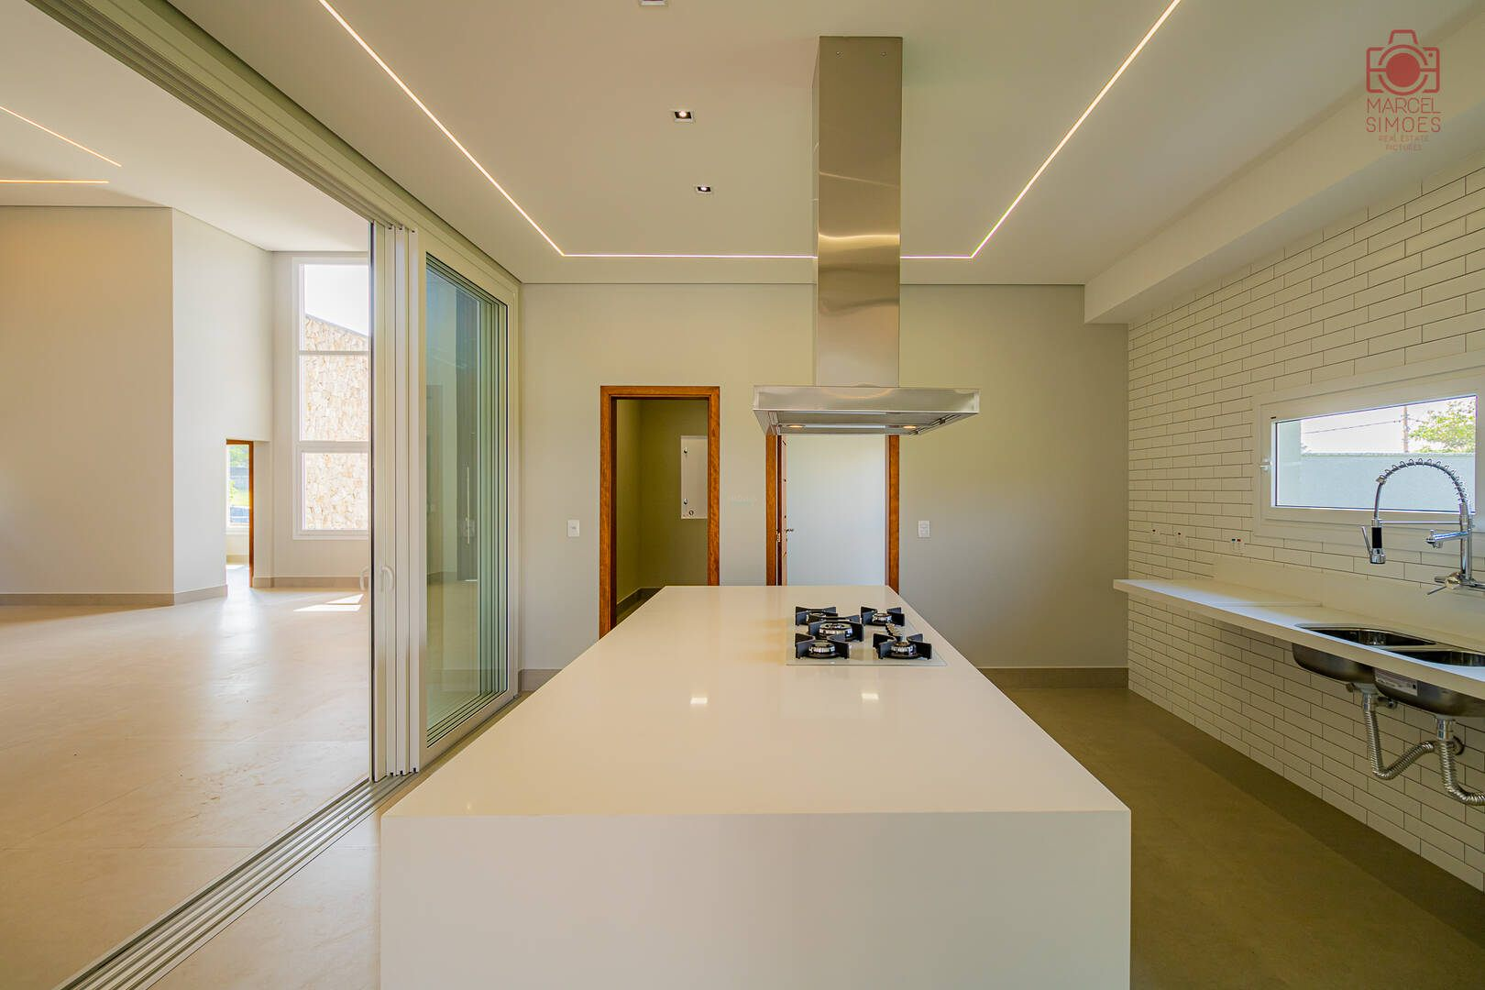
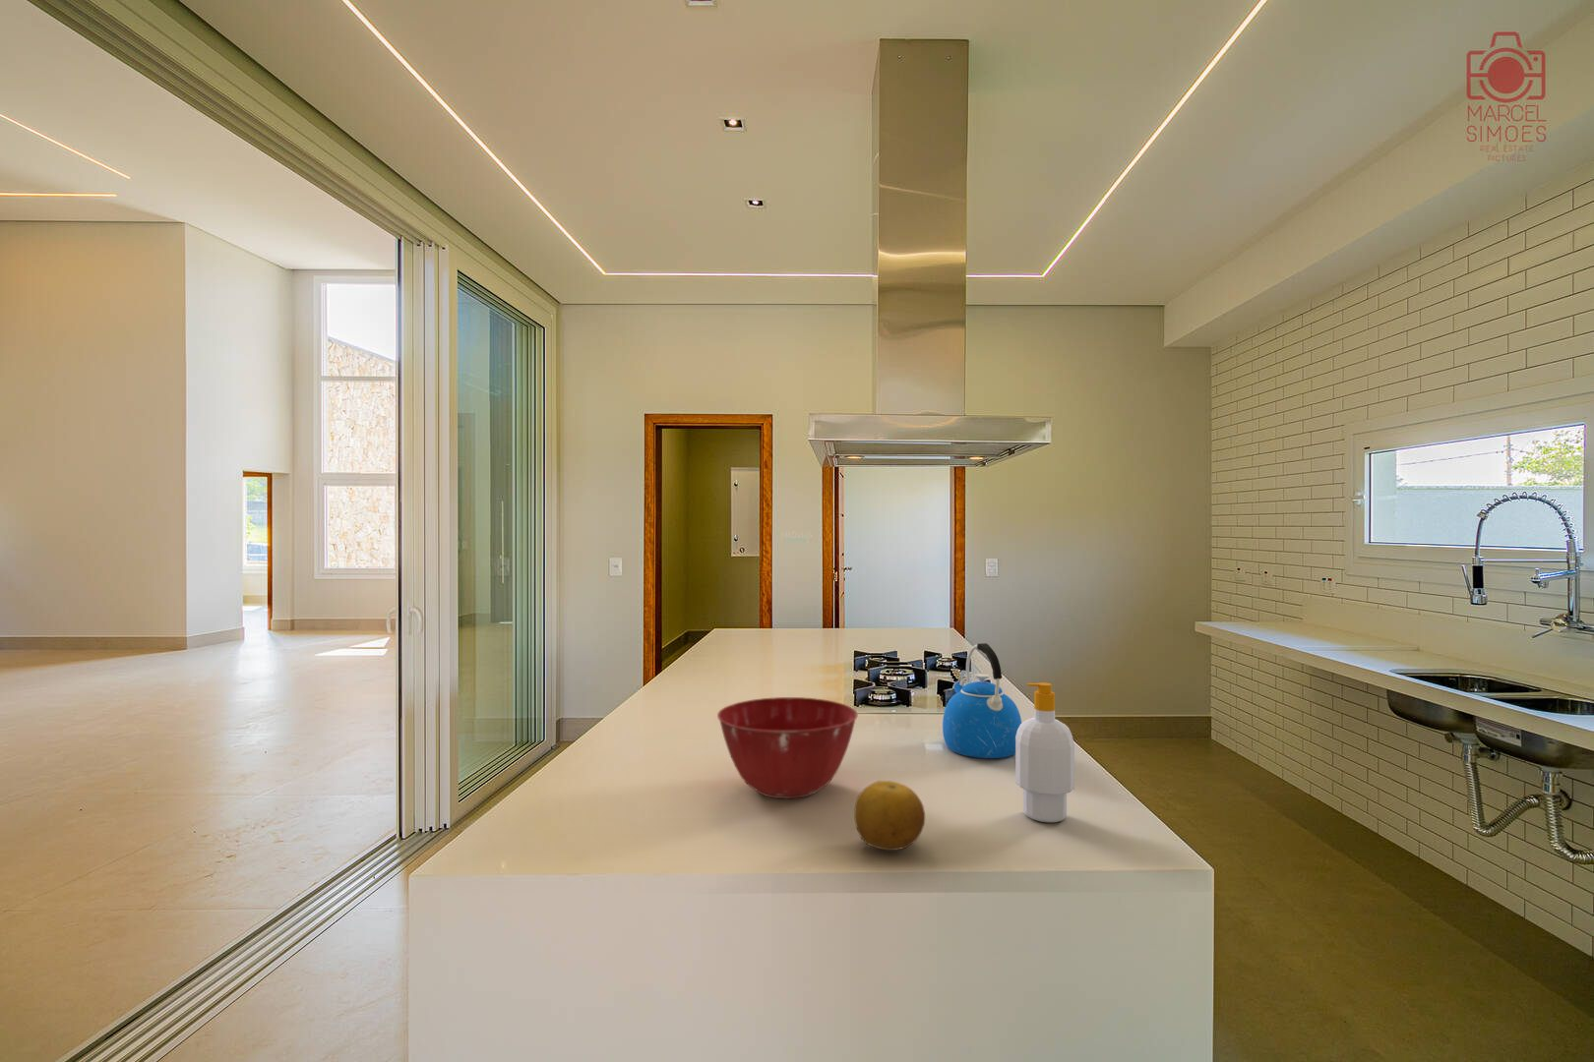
+ soap bottle (1044, 749)
+ mixing bowl (788, 748)
+ fruit (888, 815)
+ kettle (977, 693)
